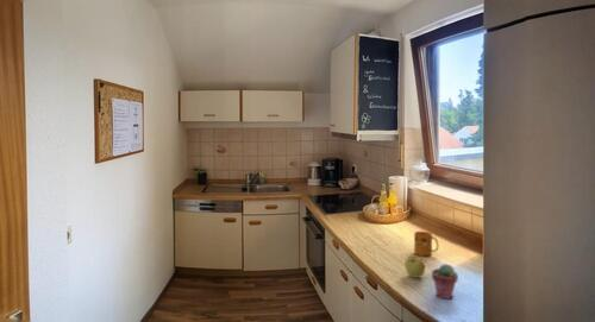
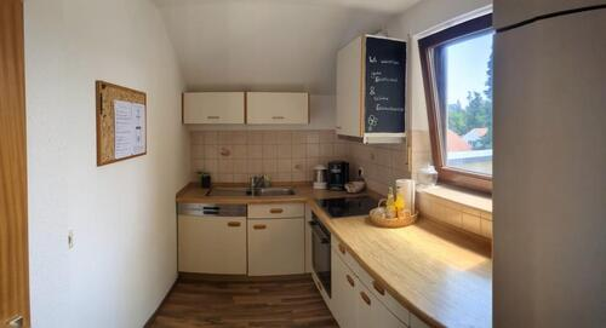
- potted succulent (444, 279)
- mug (426, 244)
- apple (414, 267)
